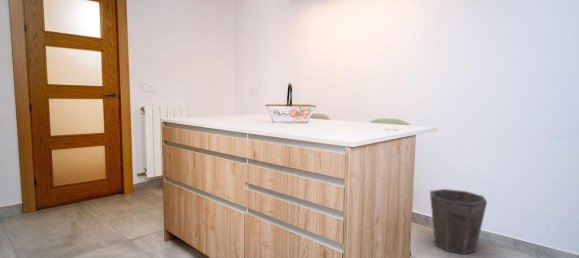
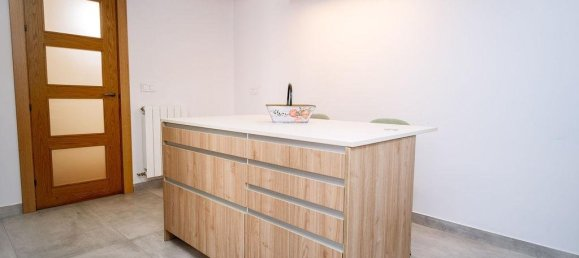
- waste bin (455, 220)
